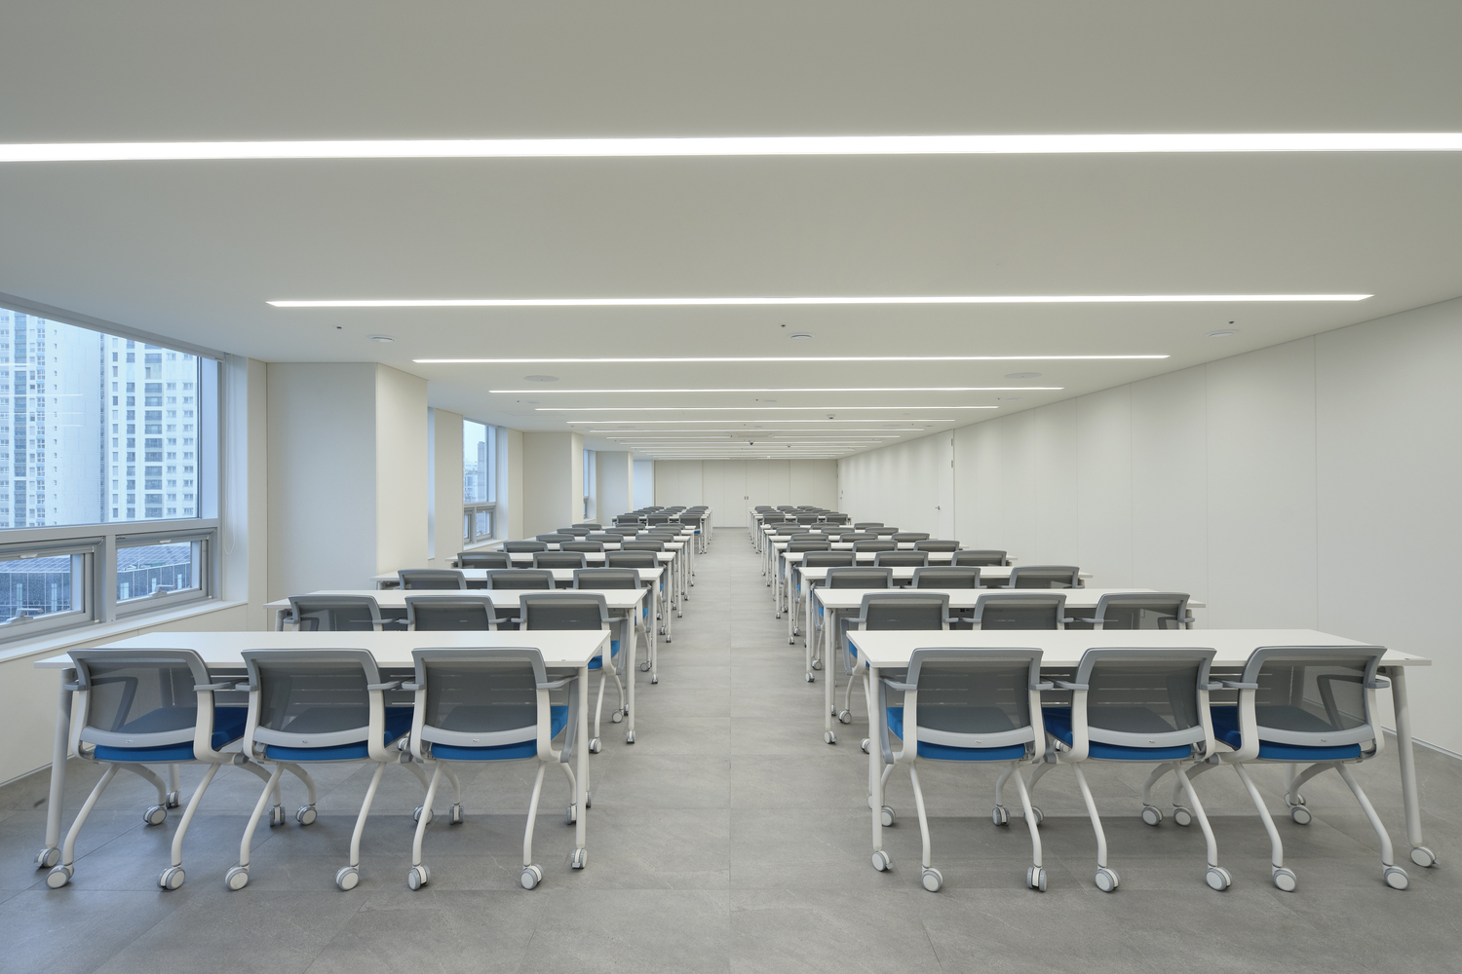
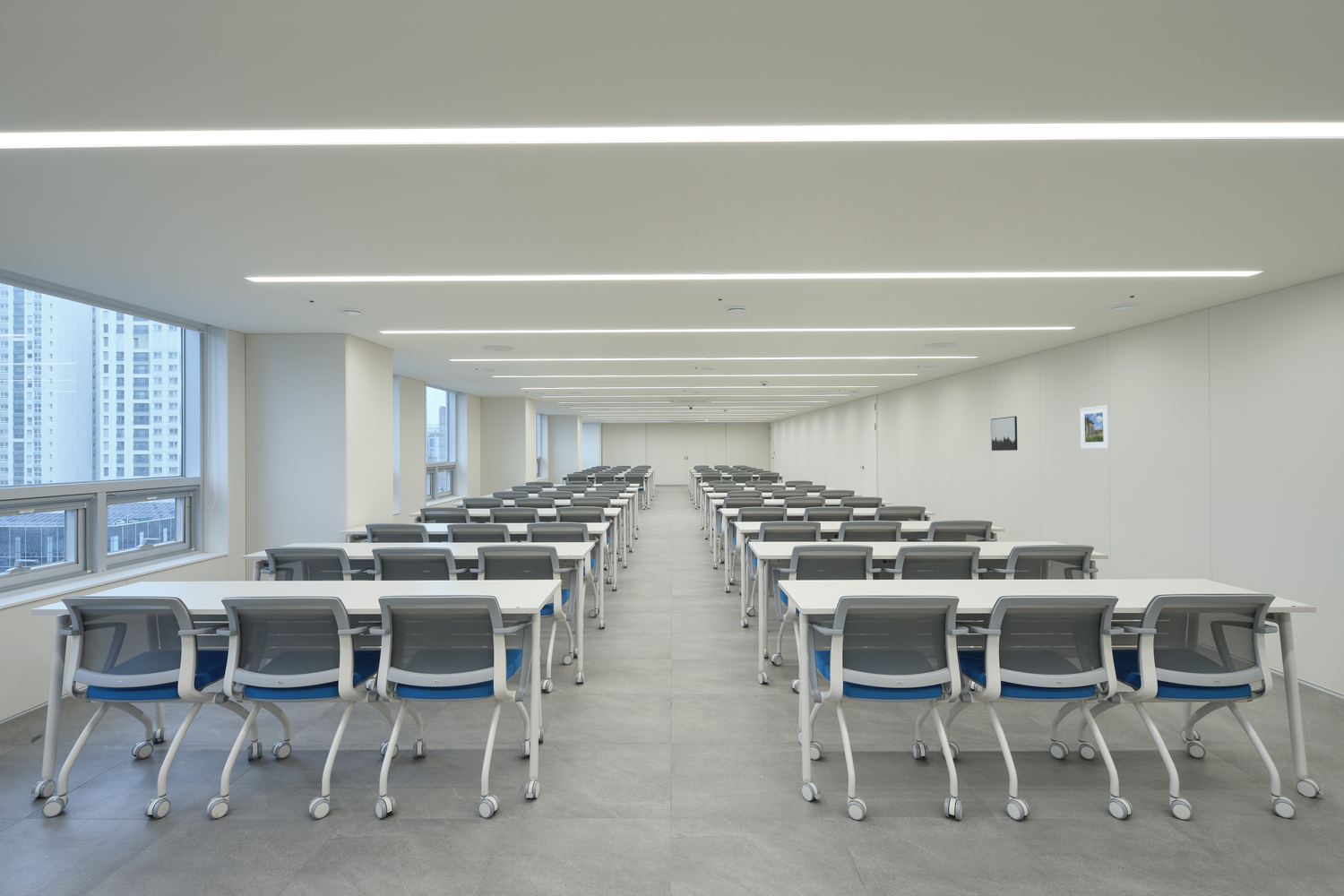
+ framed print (1094, 427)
+ wall art (1004, 434)
